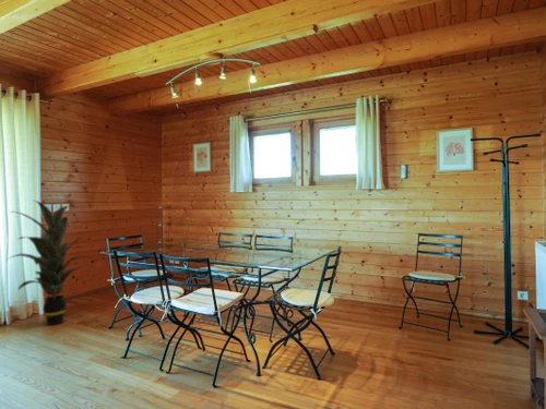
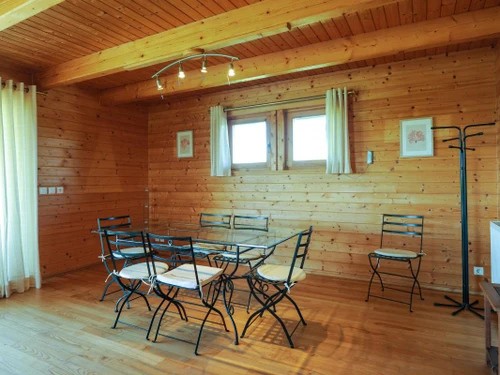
- indoor plant (47, 261)
